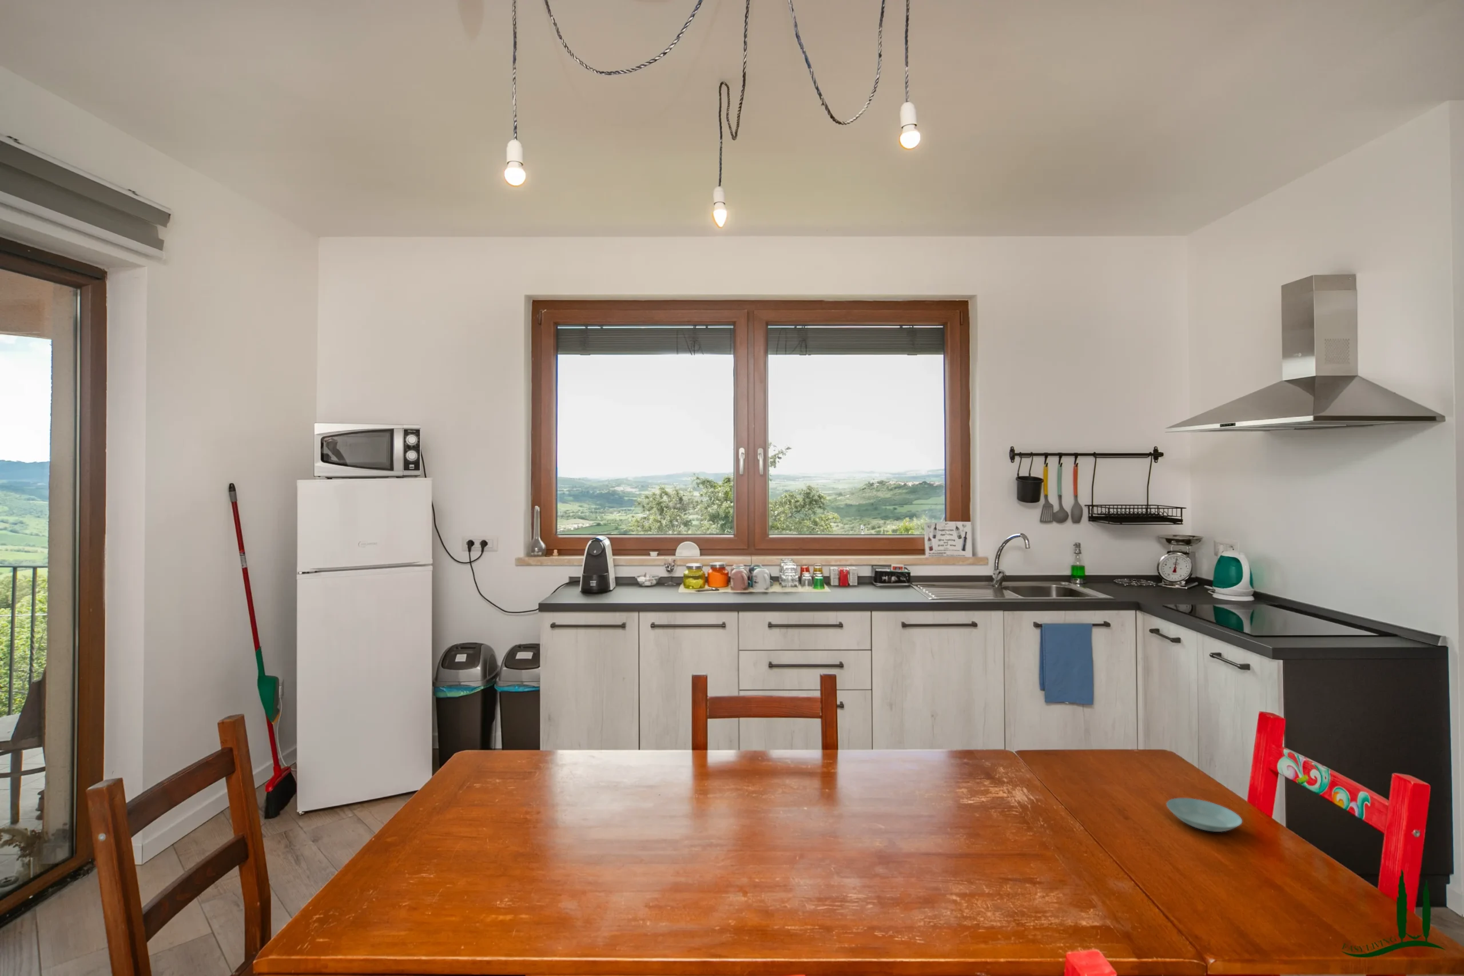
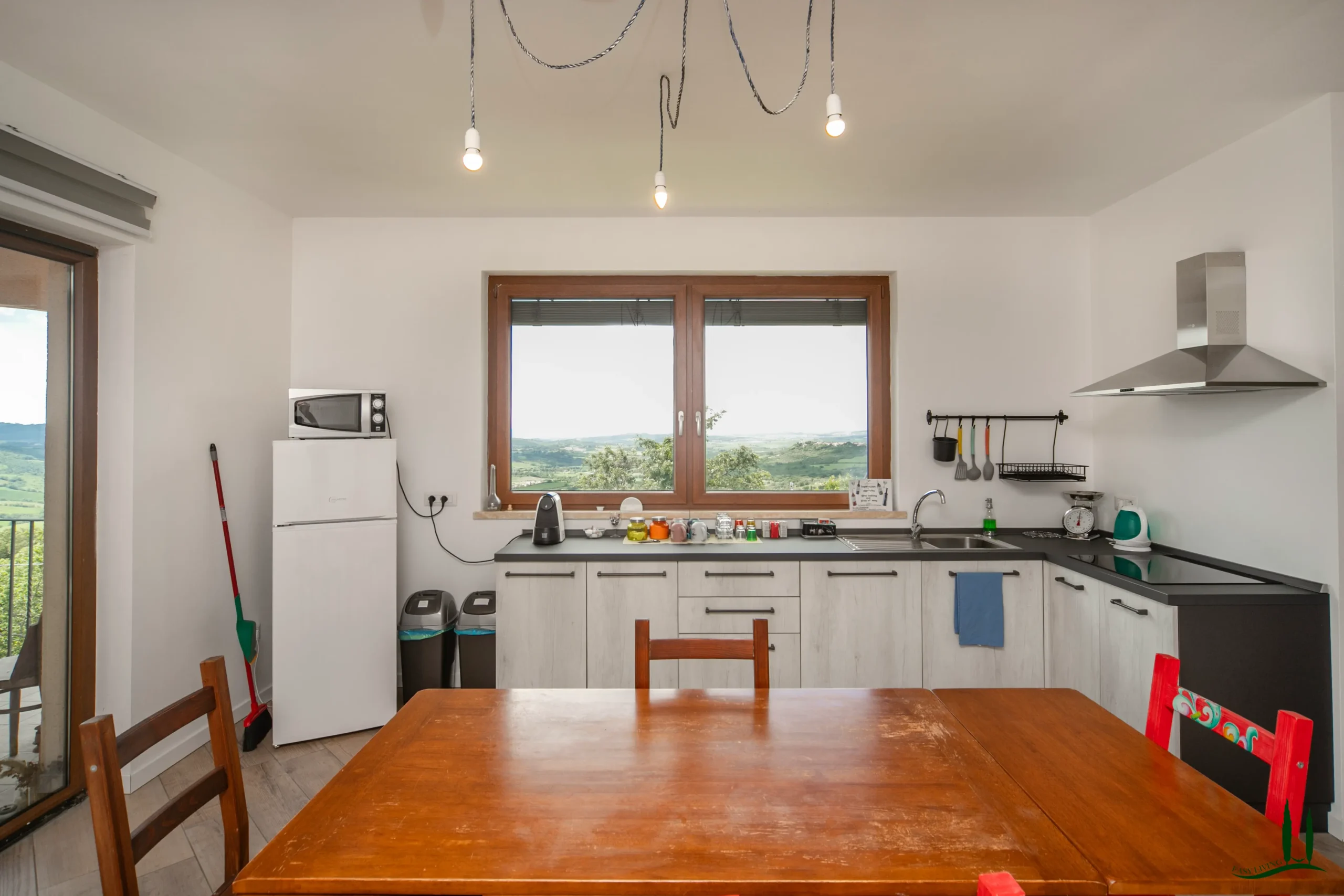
- saucer (1204, 817)
